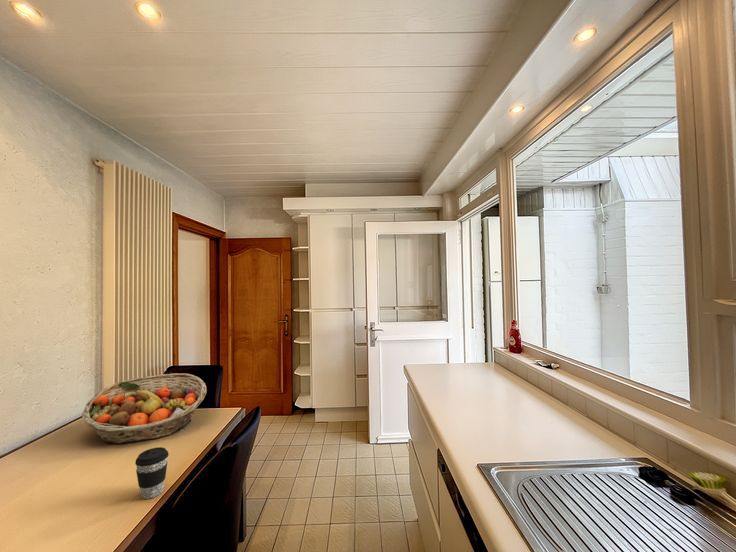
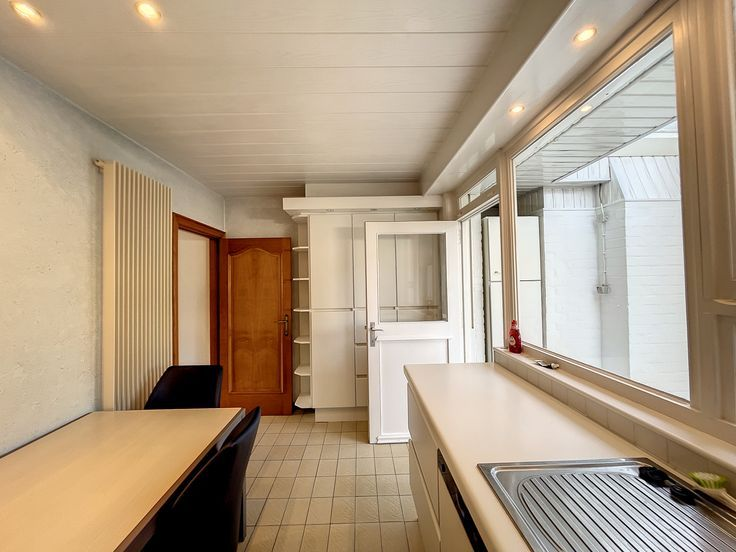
- fruit basket (149, 405)
- coffee cup (152, 472)
